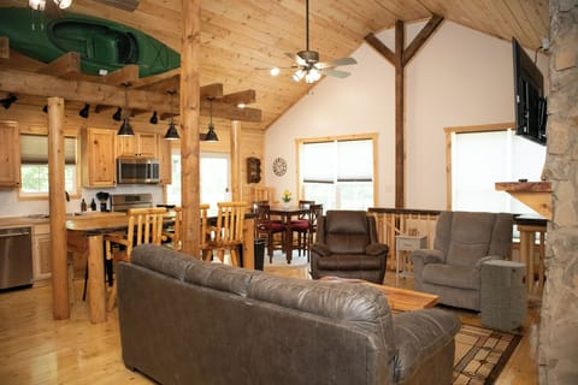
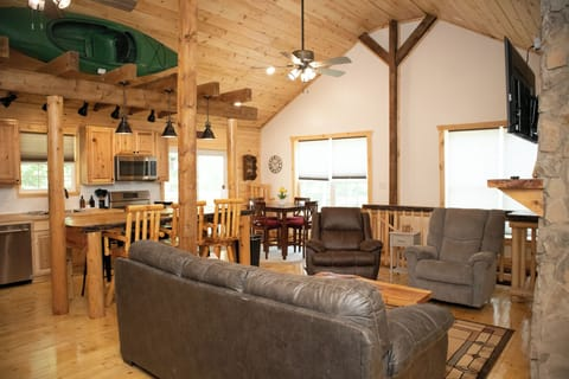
- air purifier (503, 294)
